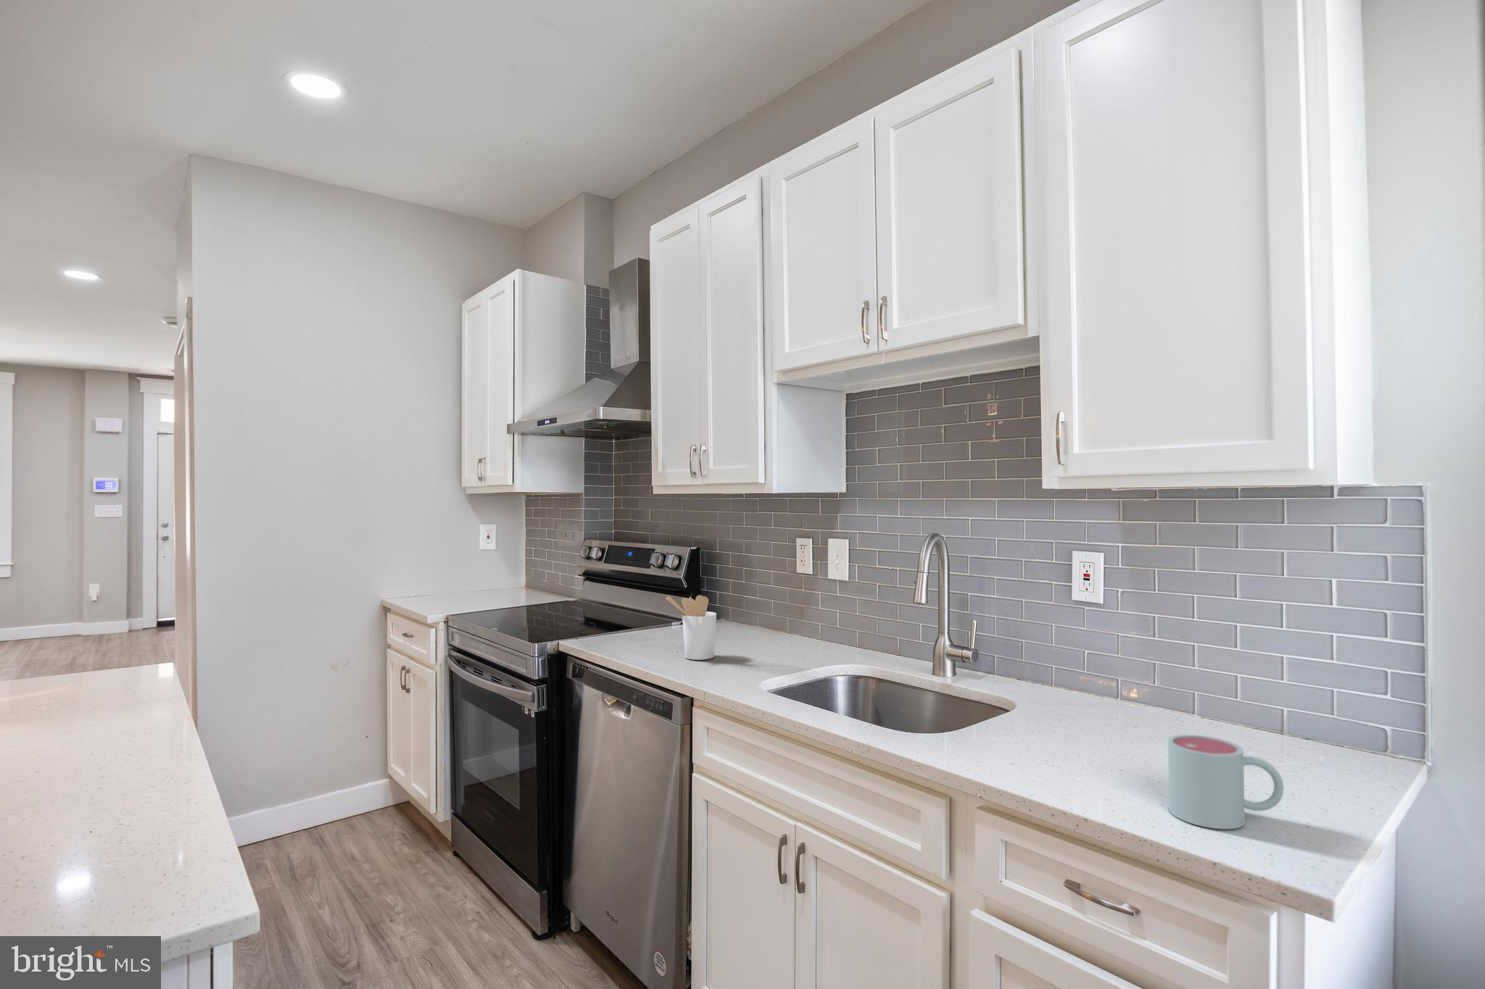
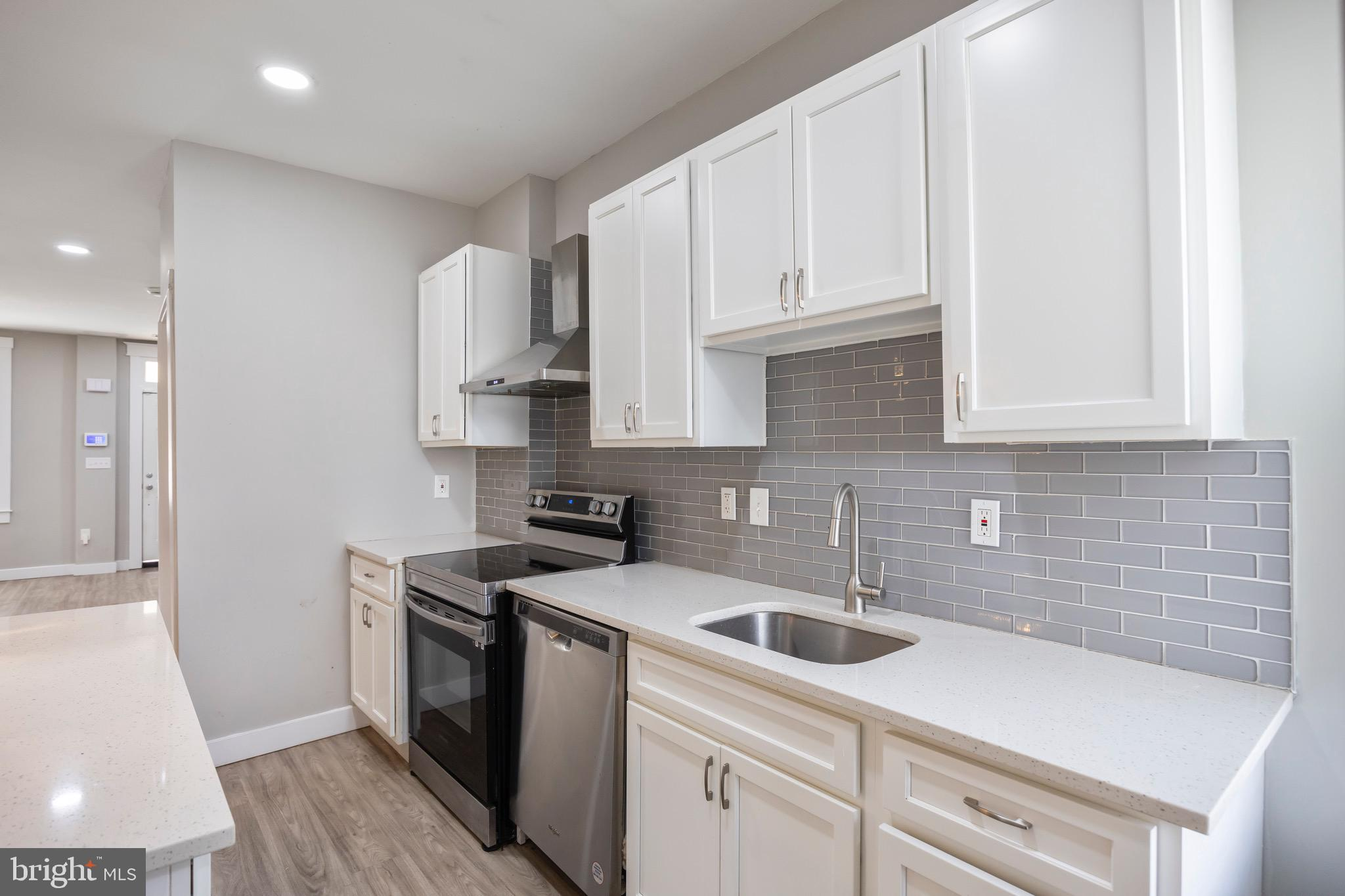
- utensil holder (690, 625)
- mug (1224, 783)
